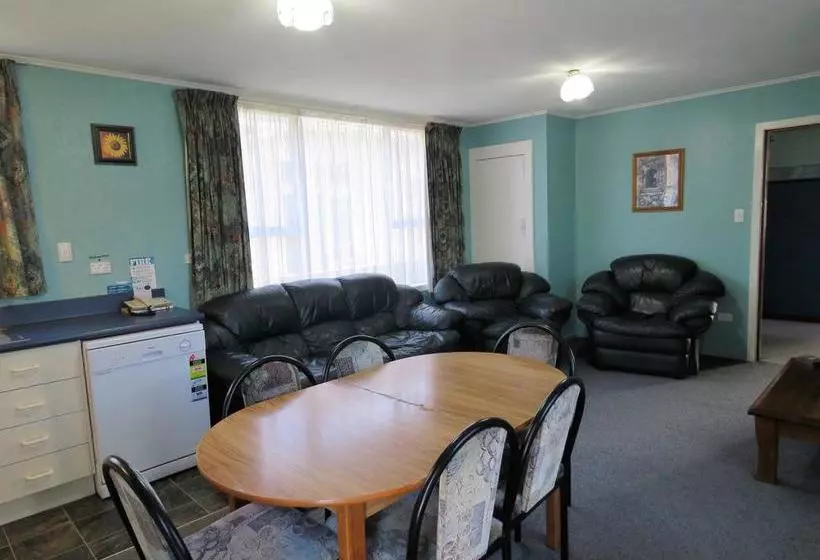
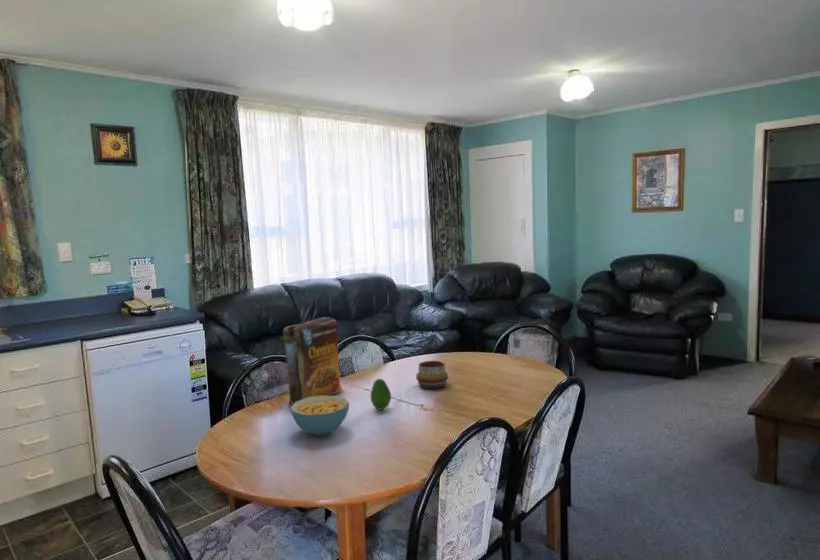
+ decorative bowl (432, 374)
+ fruit (380, 393)
+ cereal bowl (320, 418)
+ cereal box (309, 358)
